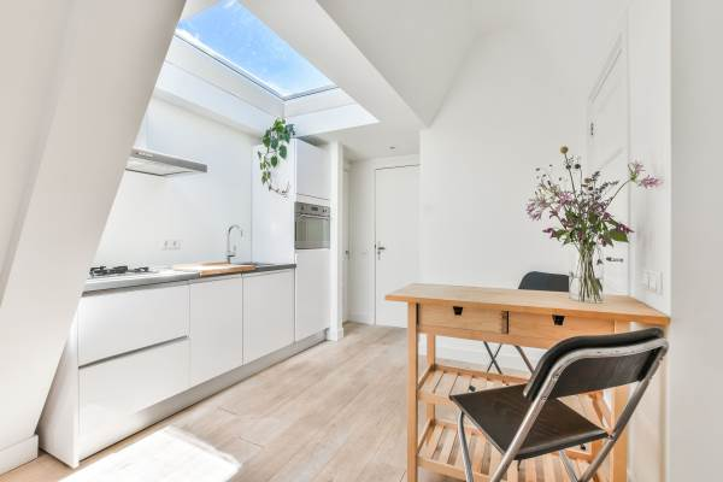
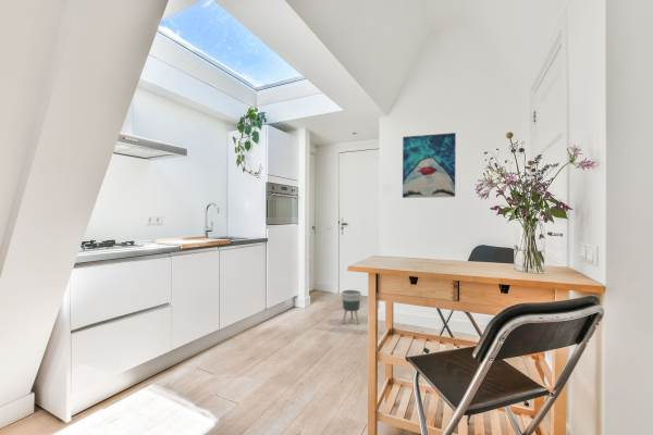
+ wall art (428, 165)
+ planter (350, 307)
